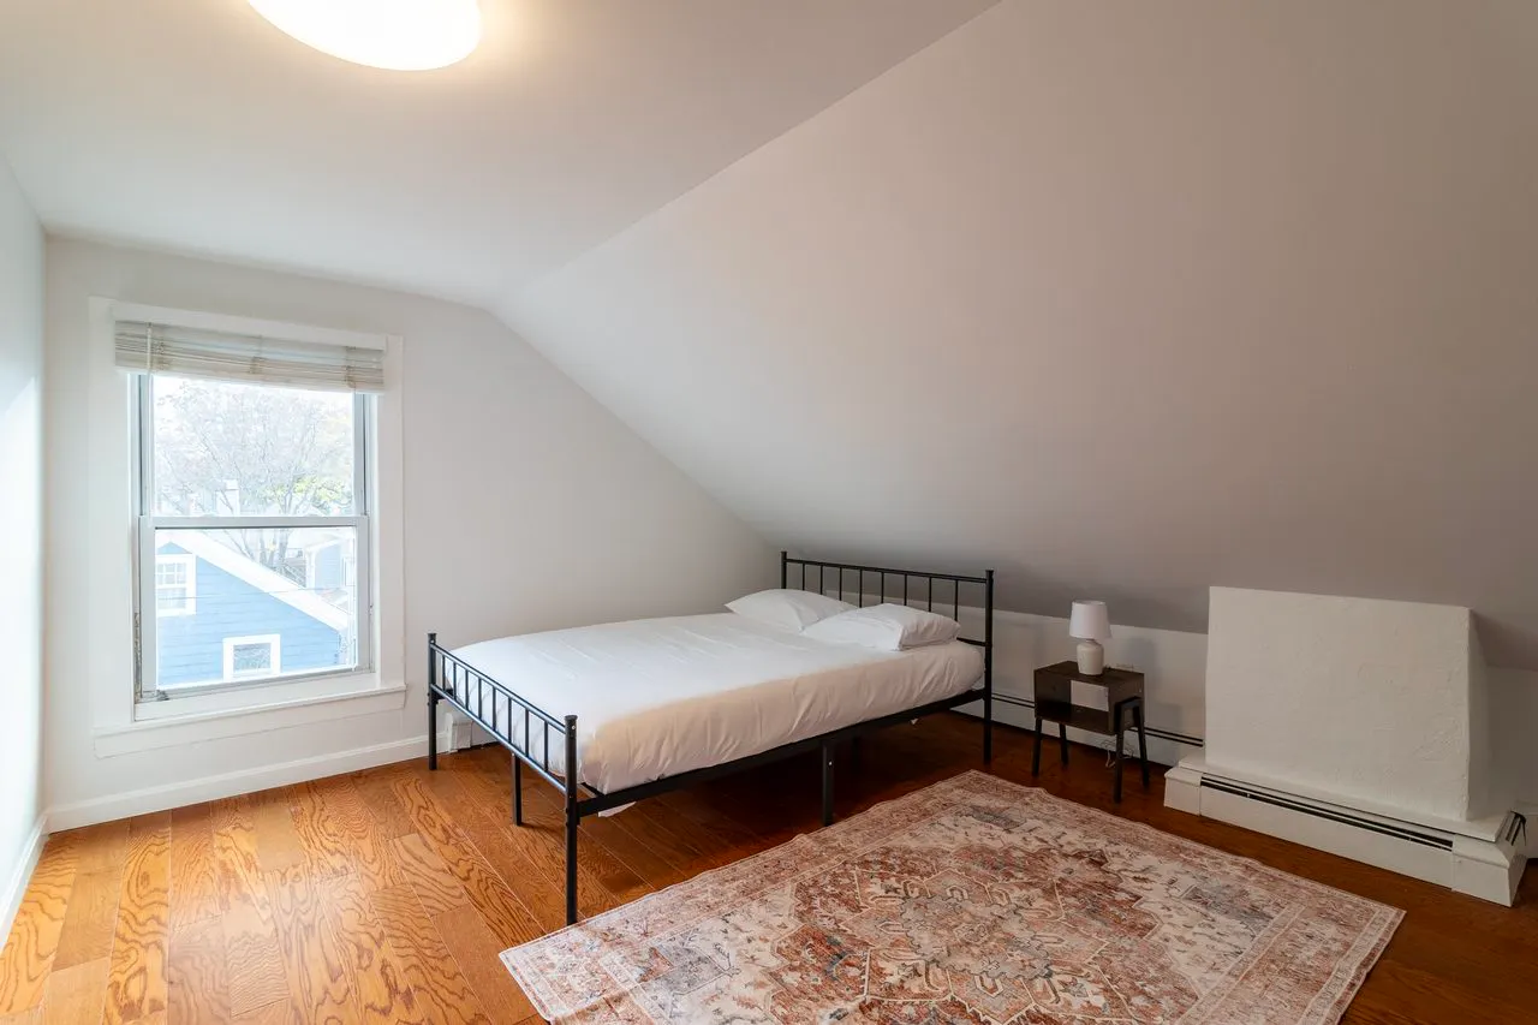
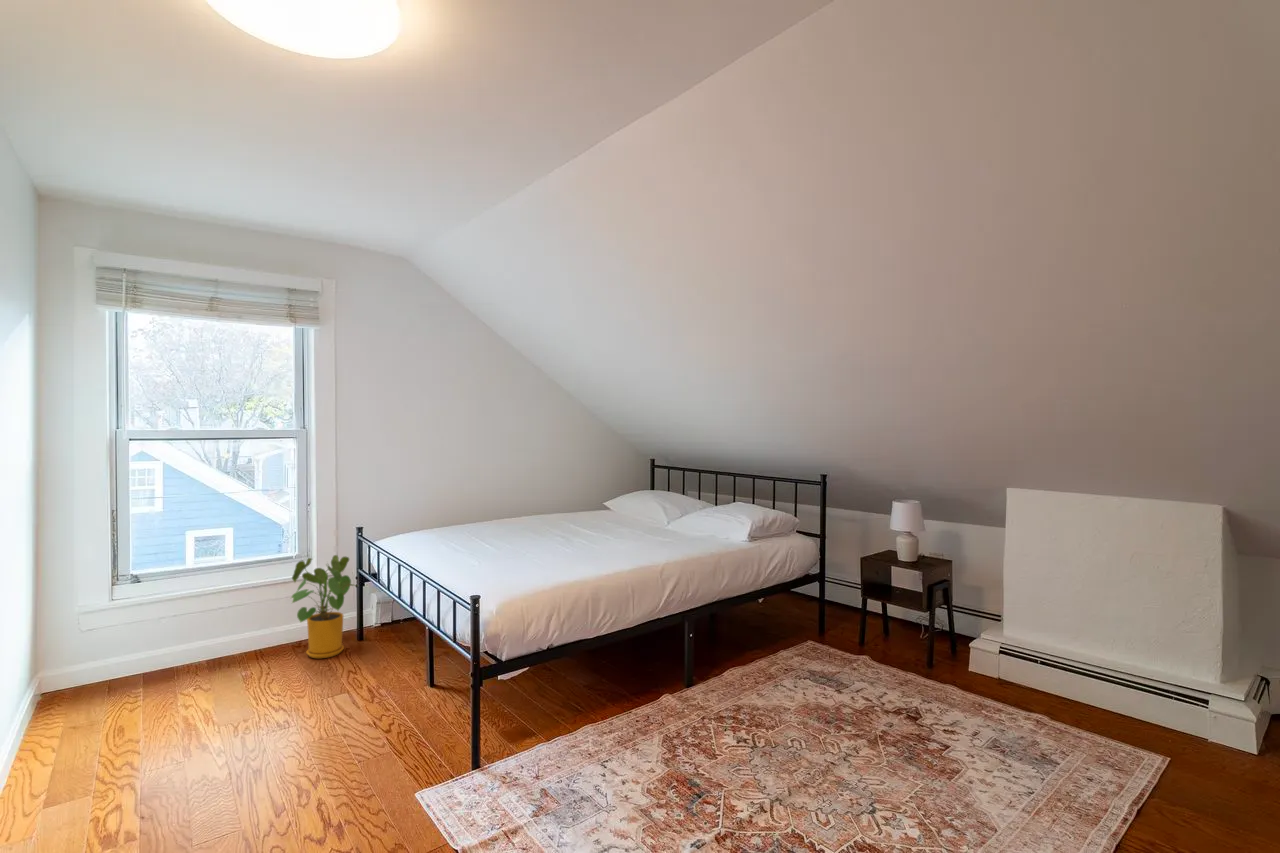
+ house plant (321, 607)
